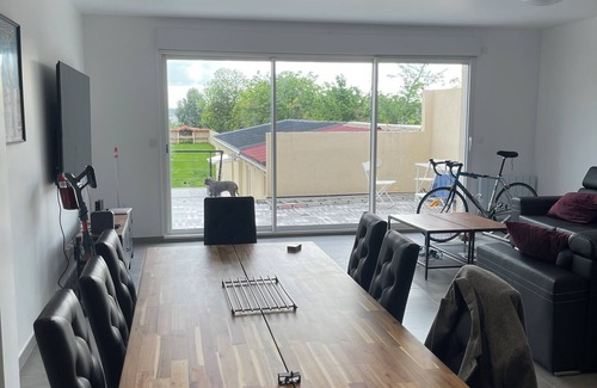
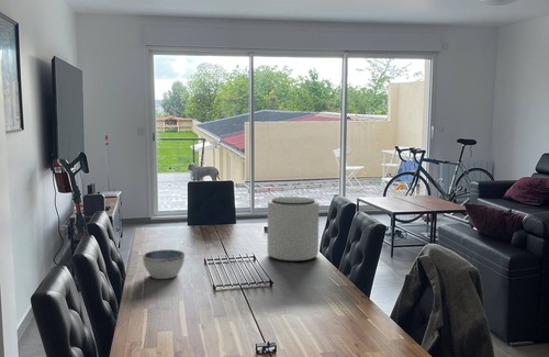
+ bowl (164, 265)
+ plant pot (292, 227)
